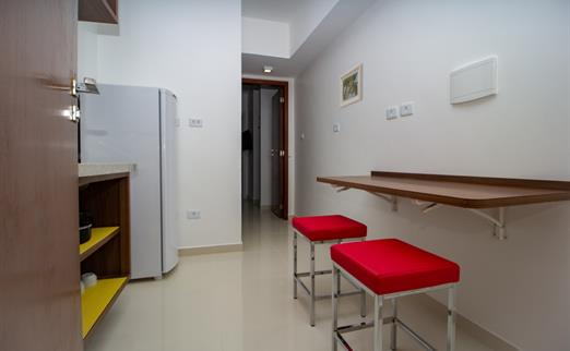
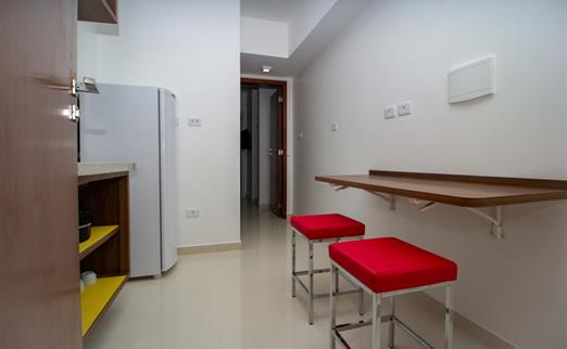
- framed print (349, 87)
